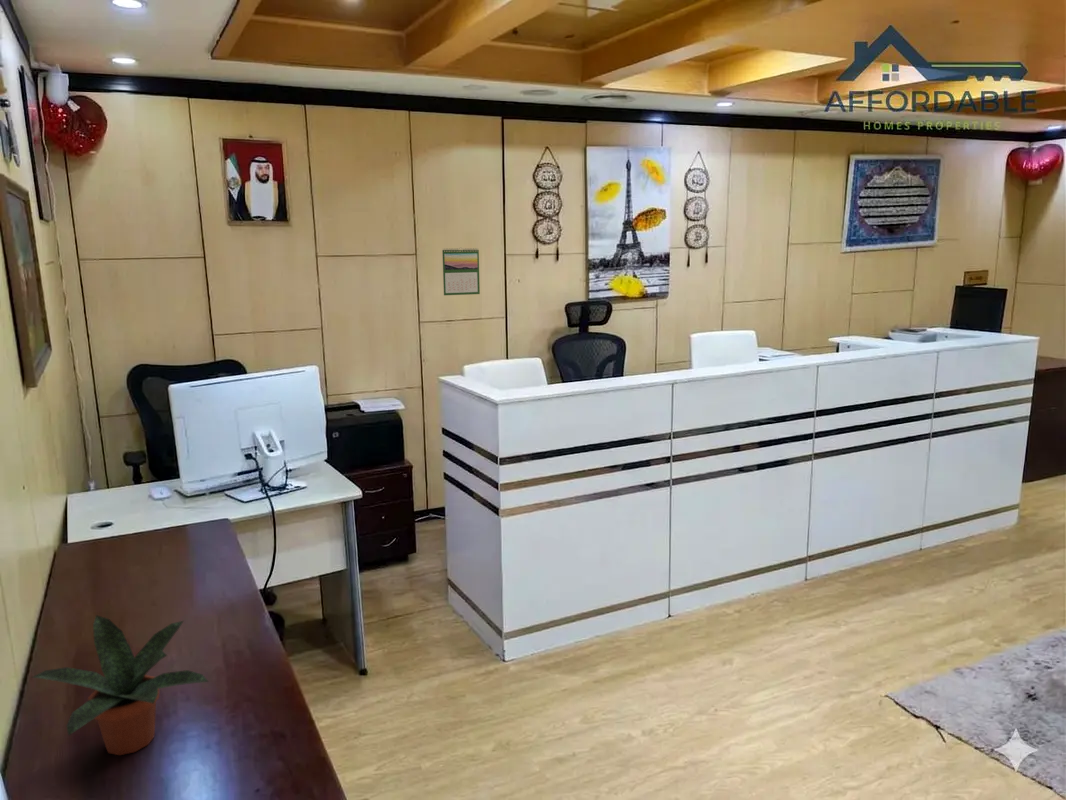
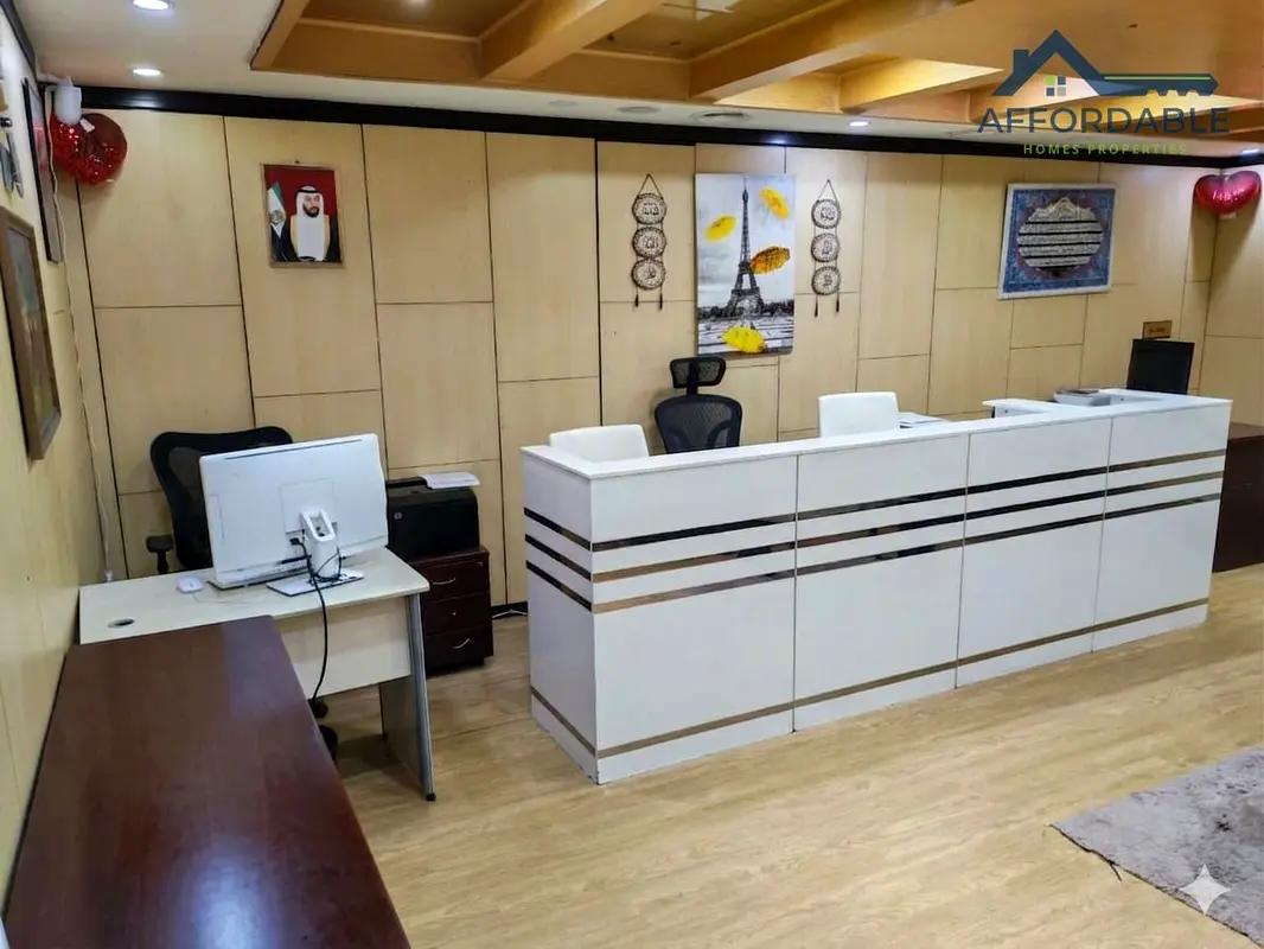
- potted plant (123, 685)
- calendar (461, 271)
